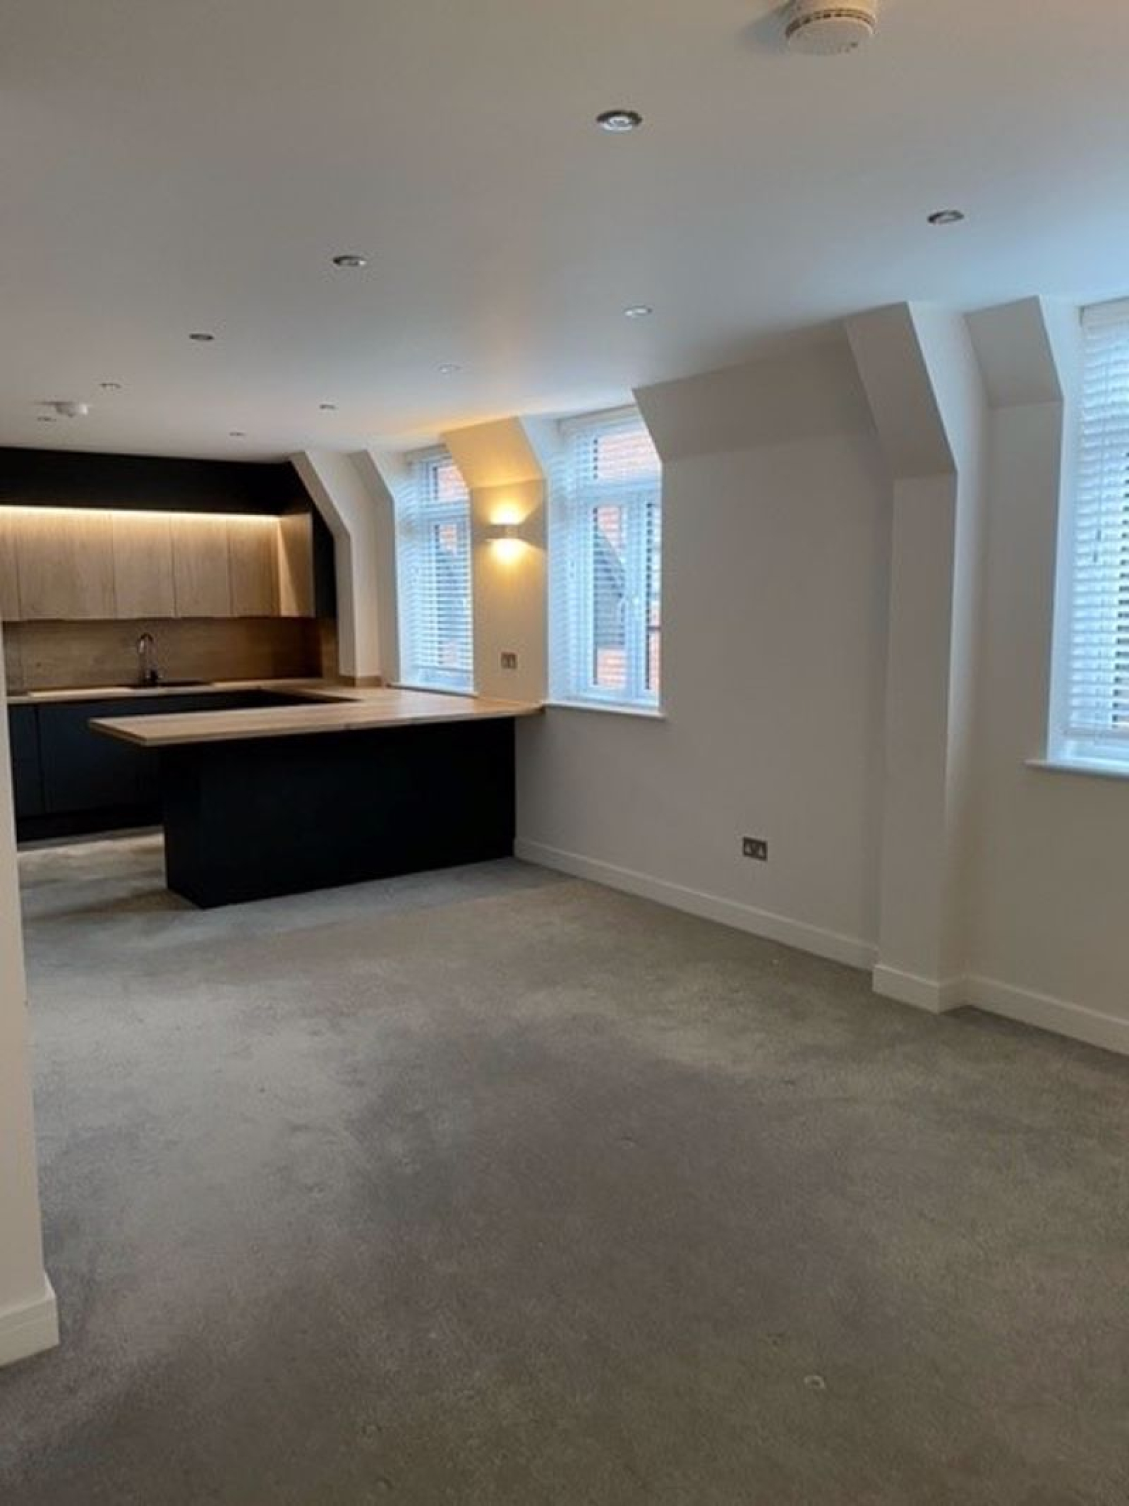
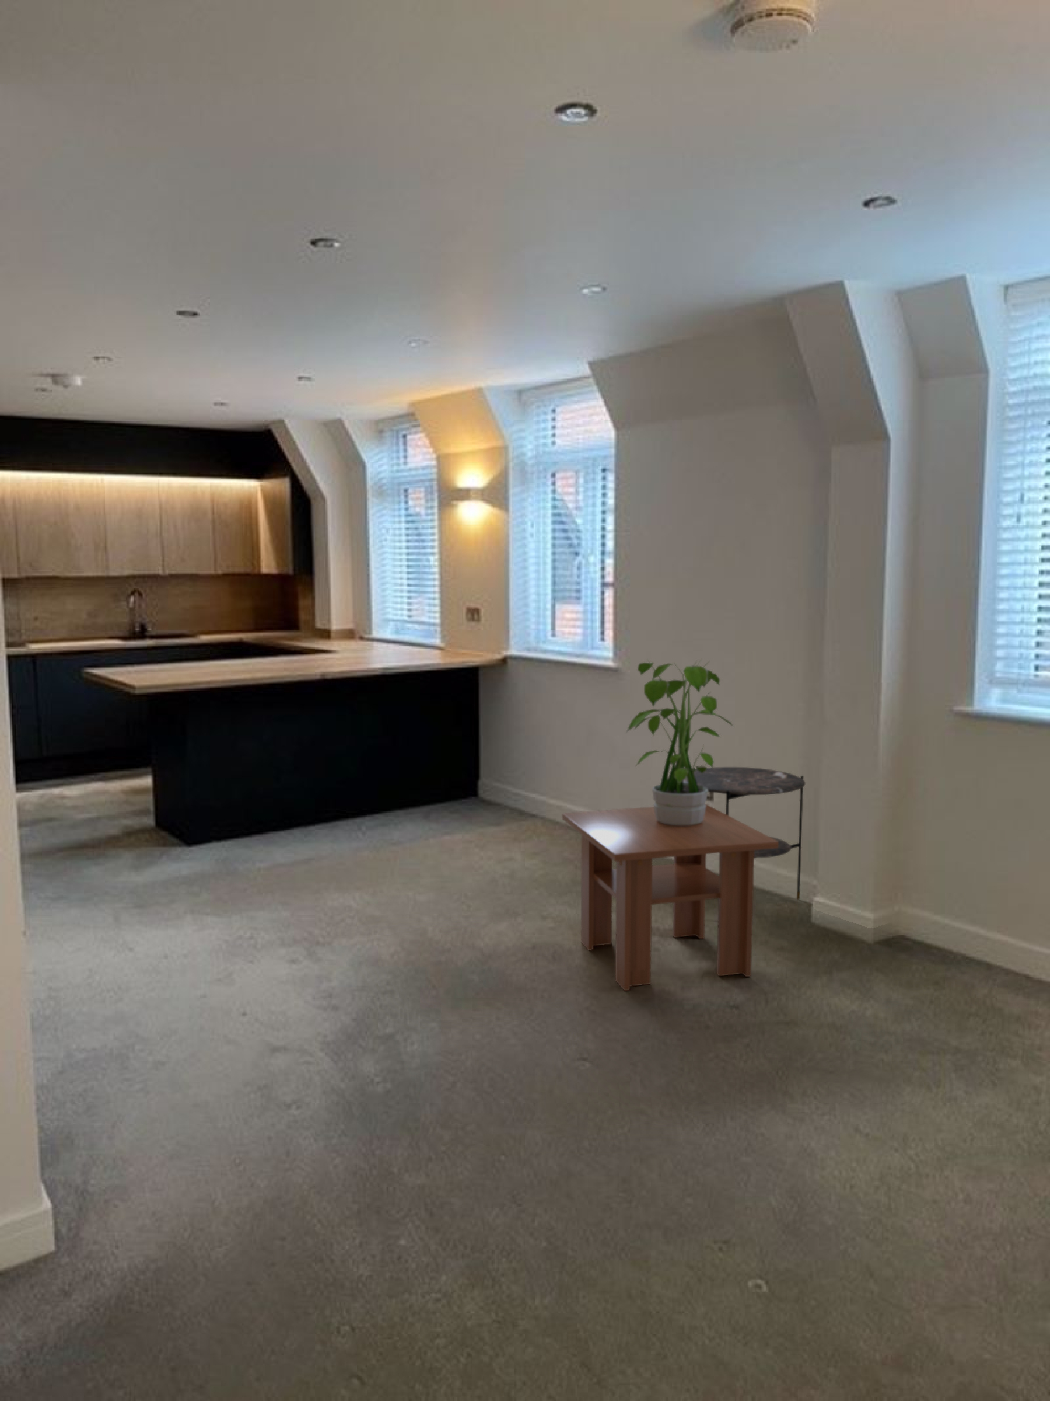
+ coffee table (663, 892)
+ potted plant (679, 739)
+ side table (754, 849)
